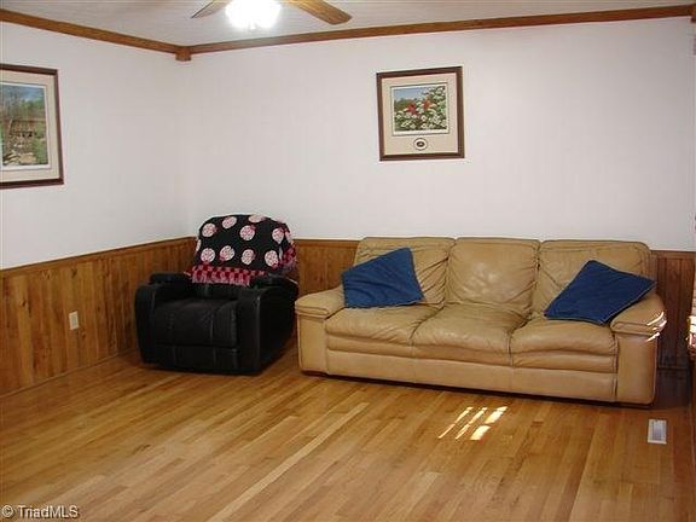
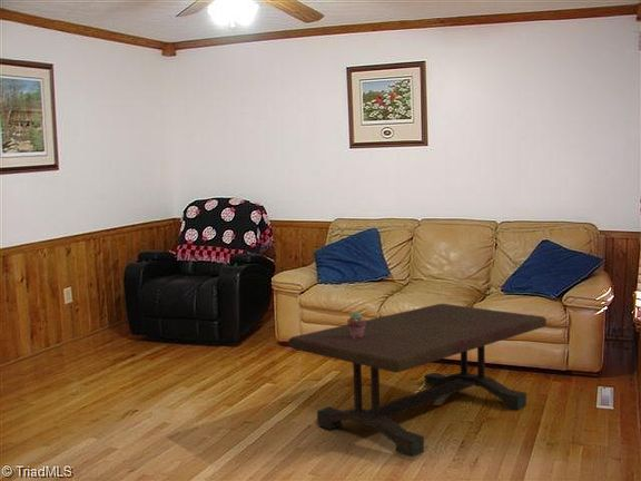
+ potted succulent (356, 323)
+ coffee table (425, 375)
